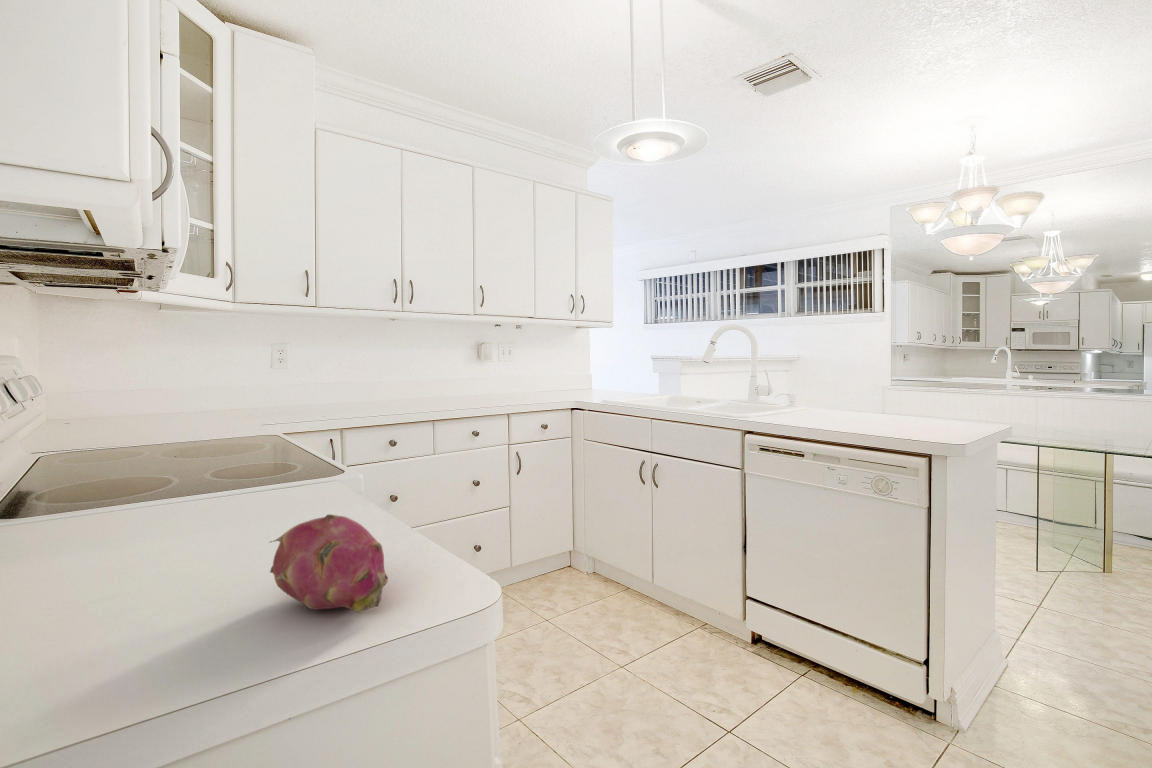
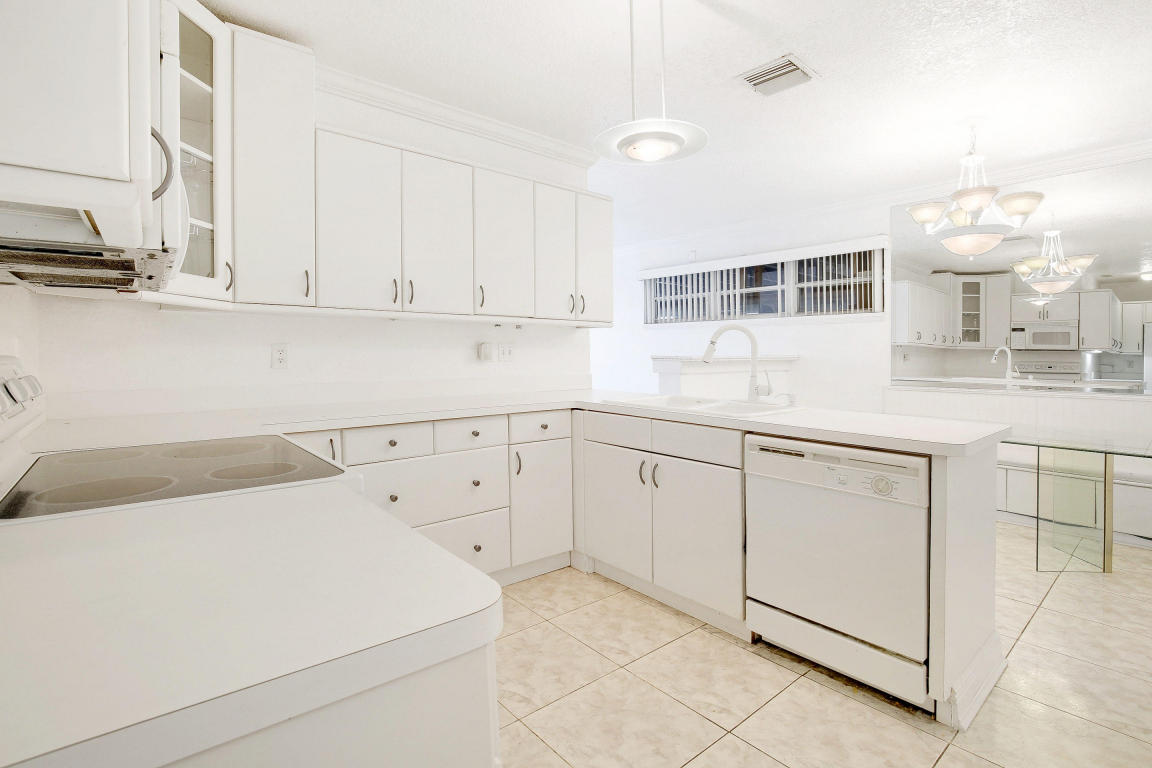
- fruit (330, 559)
